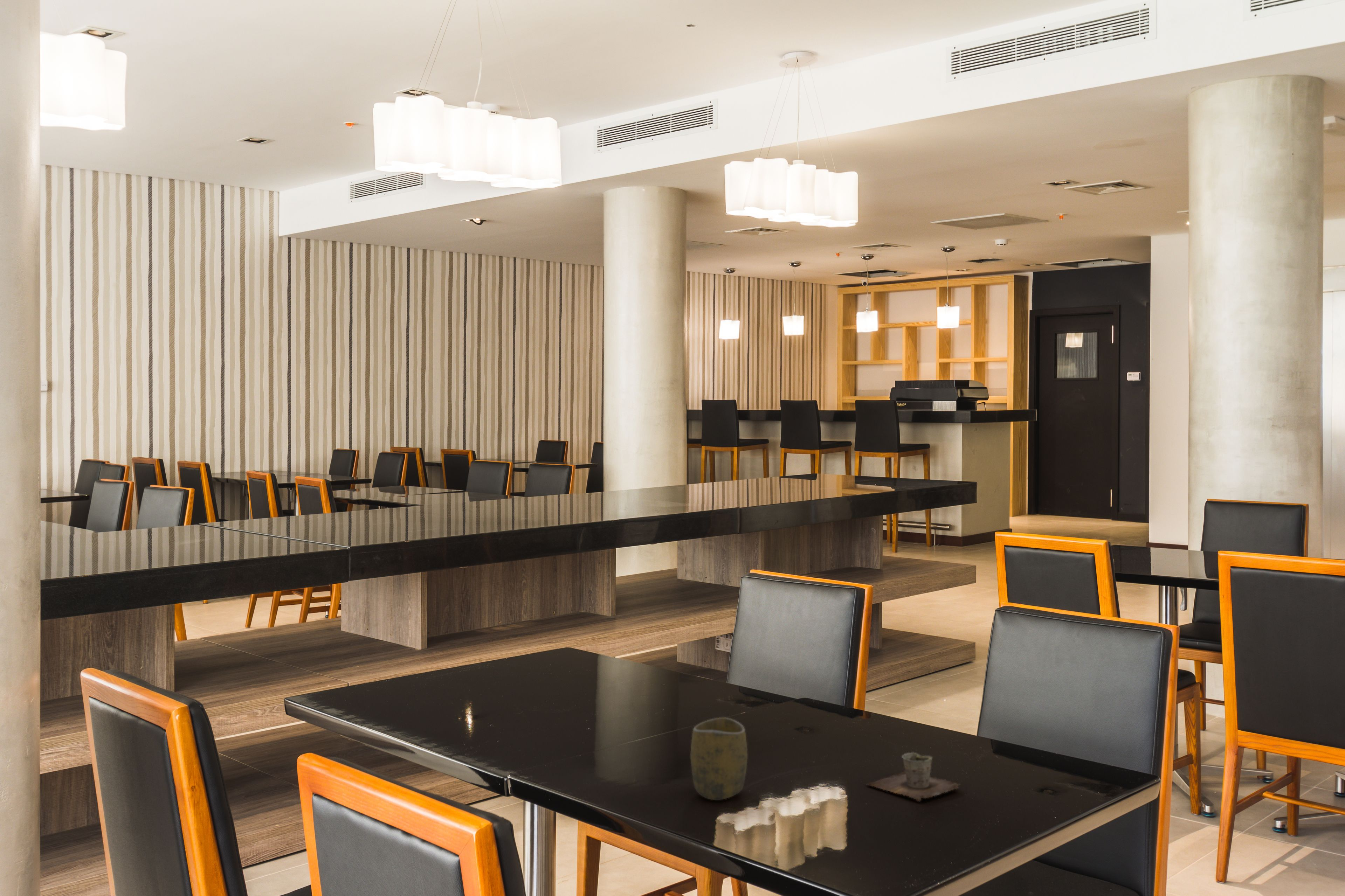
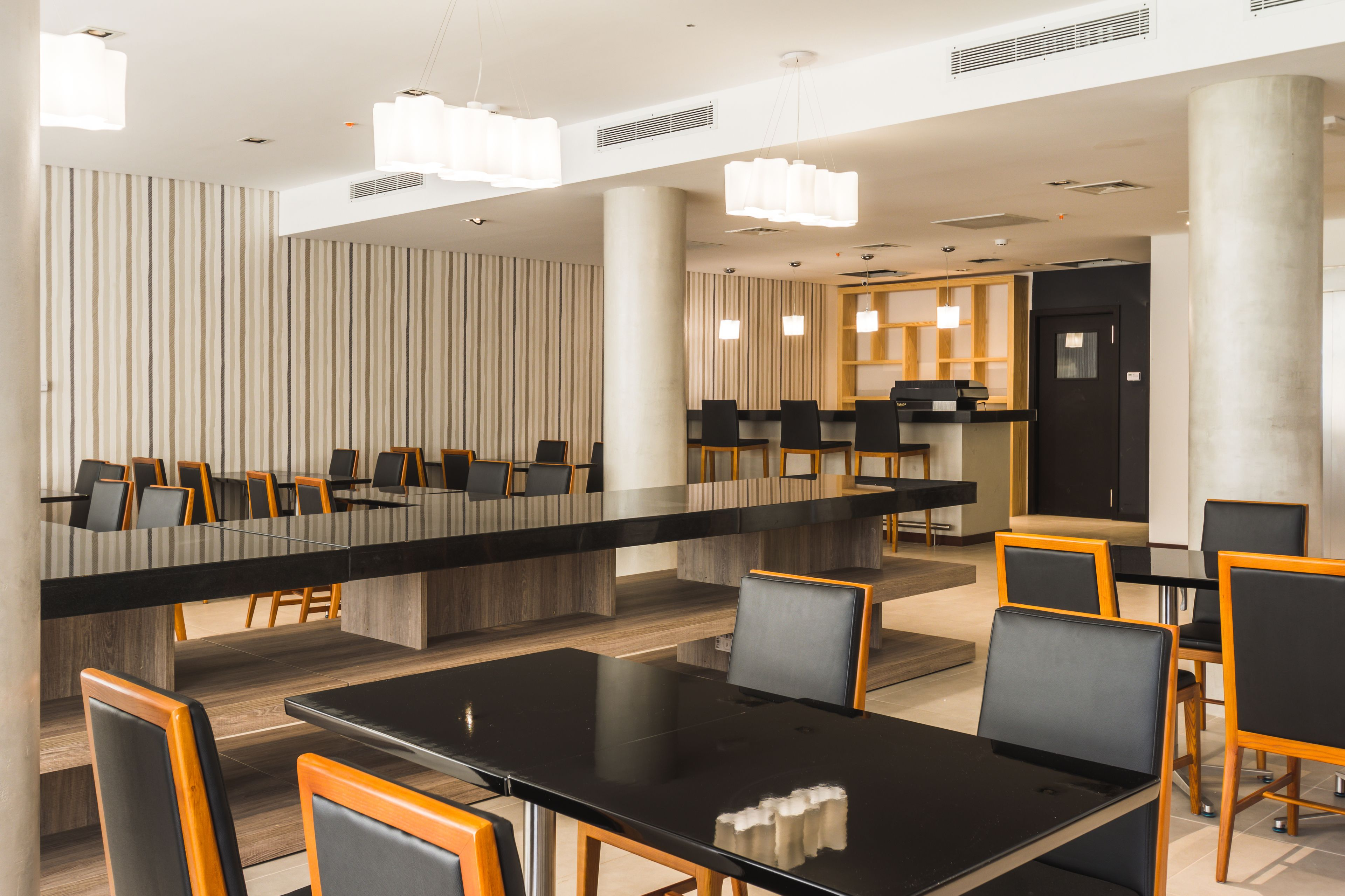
- cup (719, 758)
- cup (914, 771)
